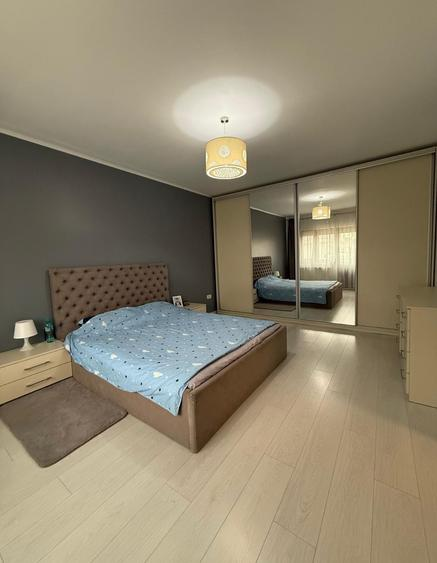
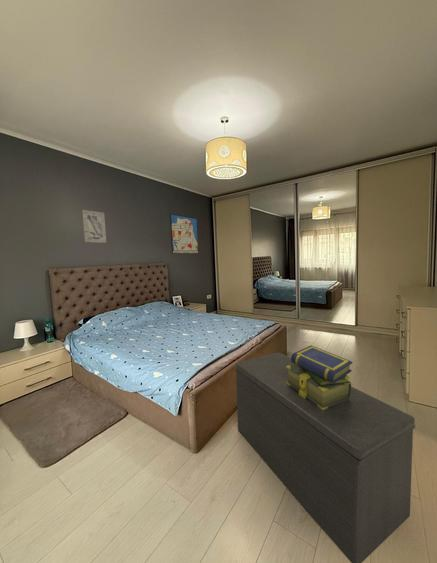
+ stack of books (319, 373)
+ wall art (185, 235)
+ bench (305, 424)
+ wall art (94, 227)
